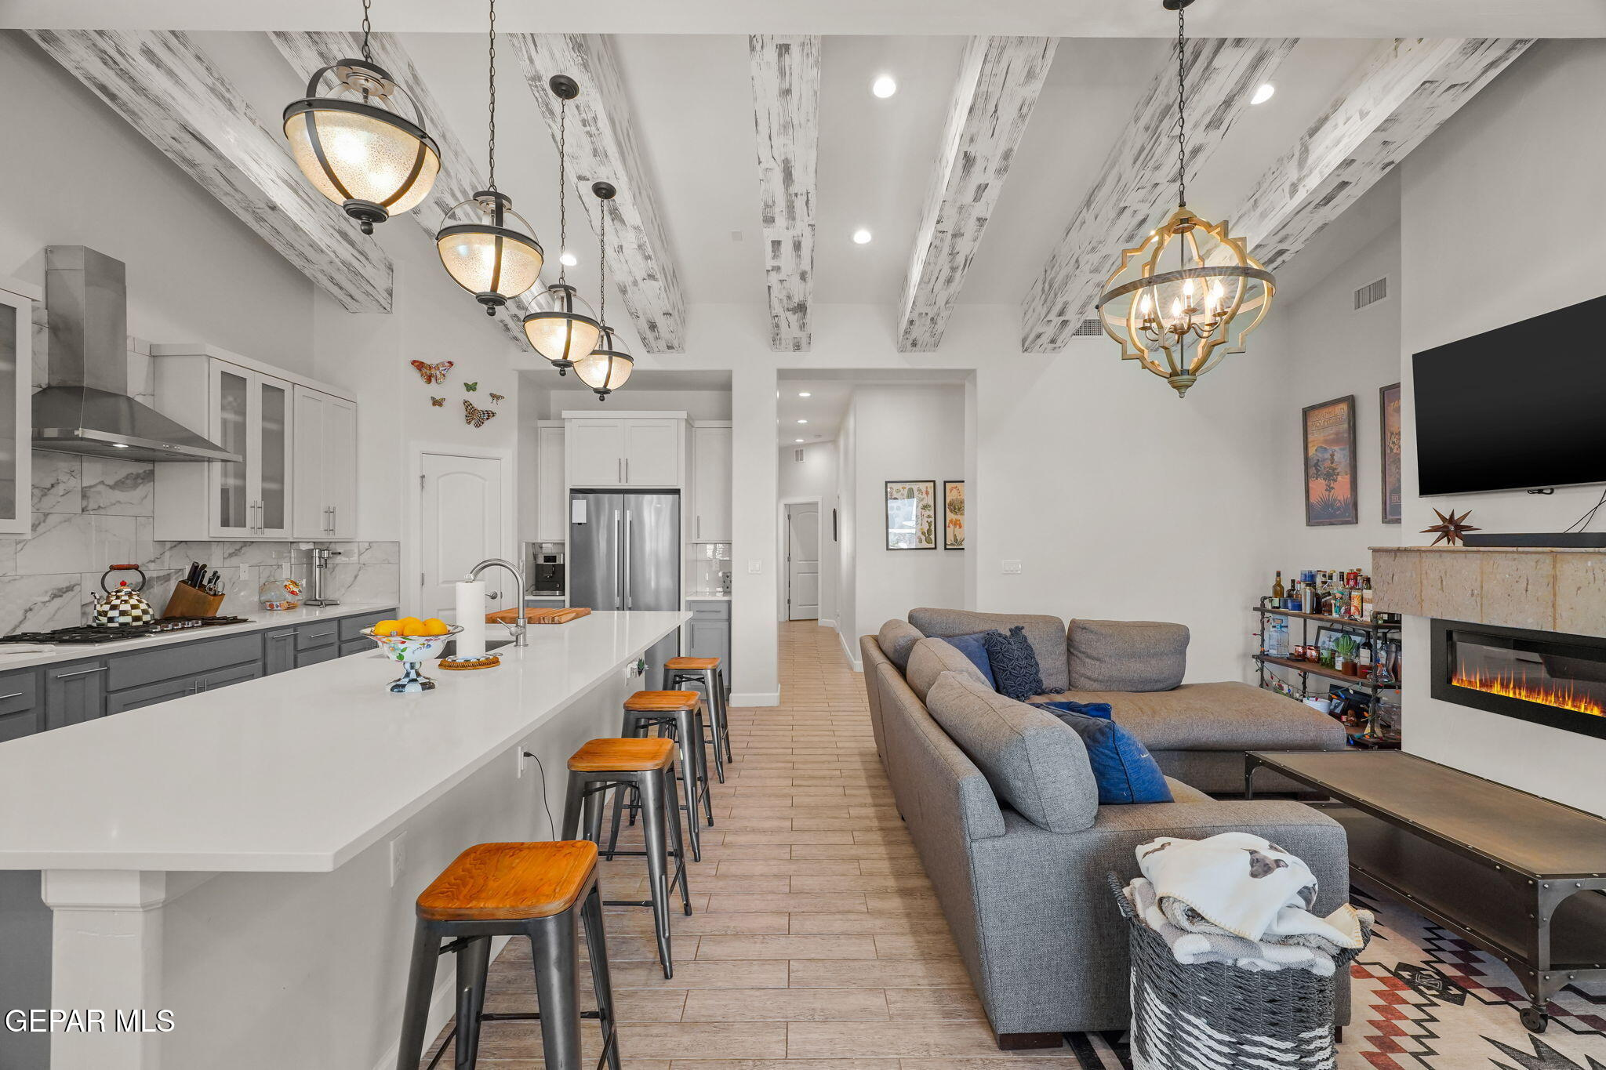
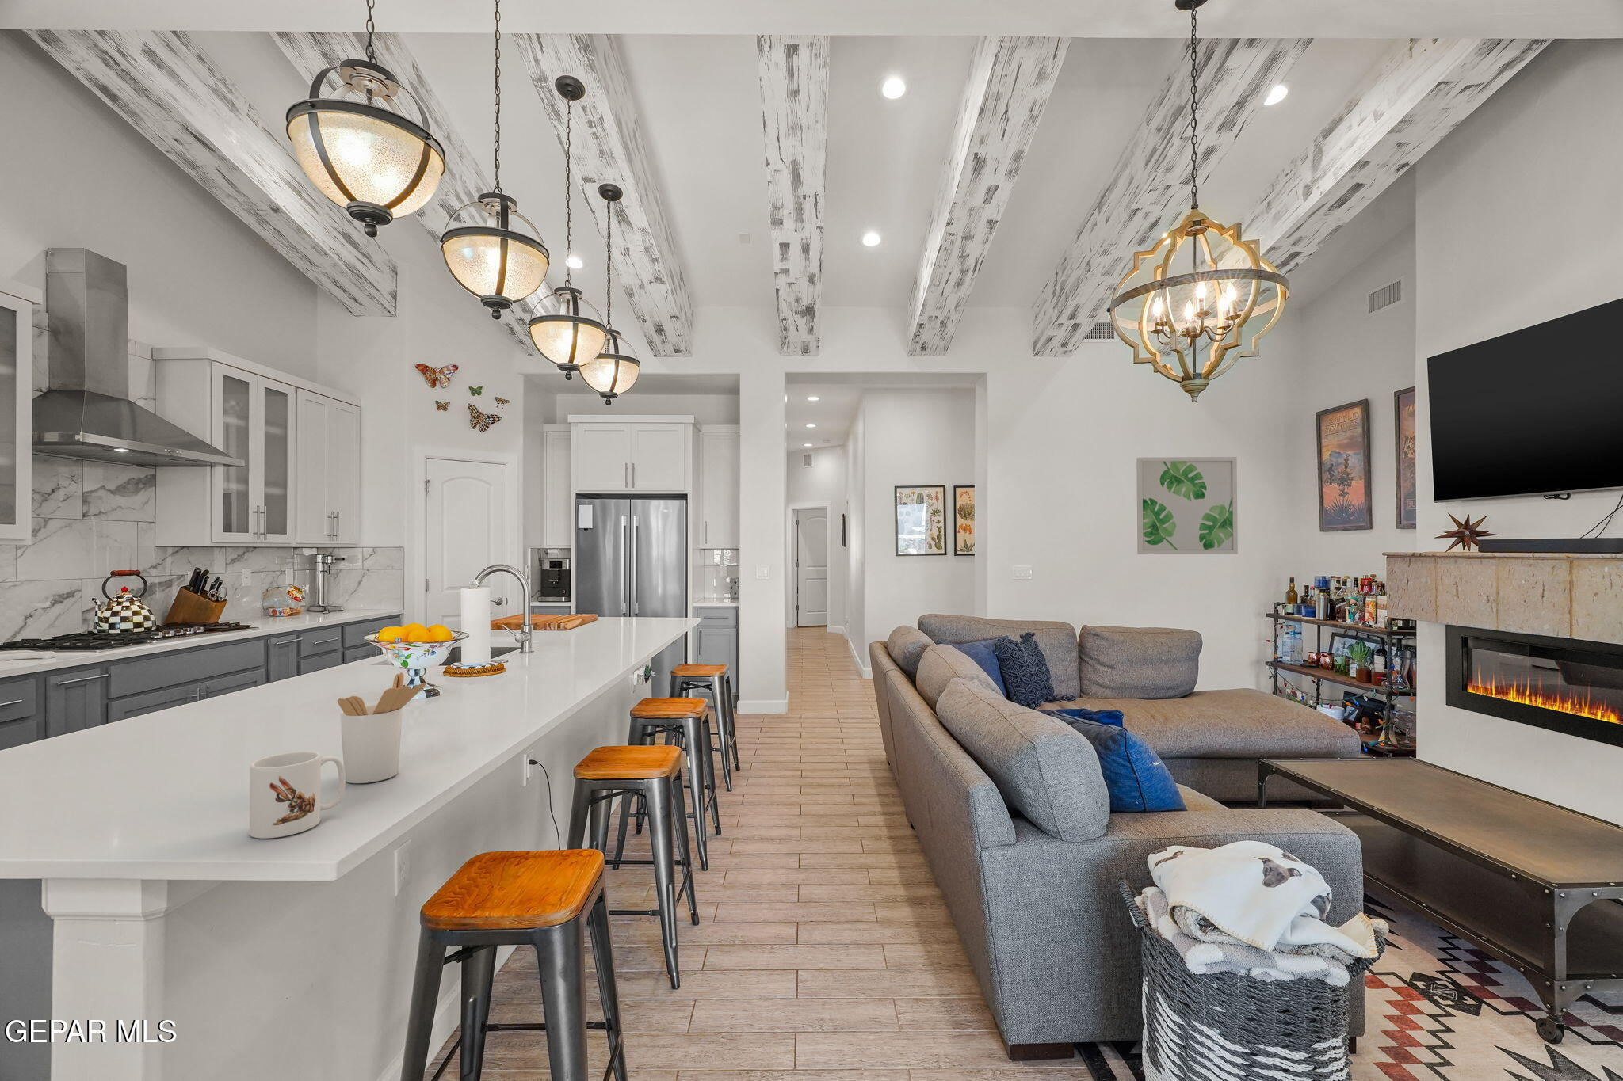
+ wall art (1186, 506)
+ mug (299, 789)
+ utensil holder (383, 728)
